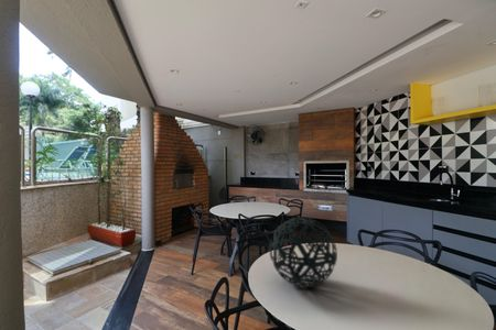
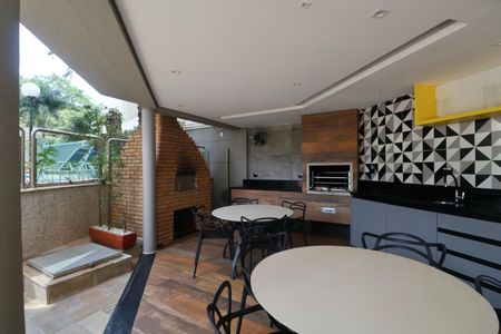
- decorative orb (302, 250)
